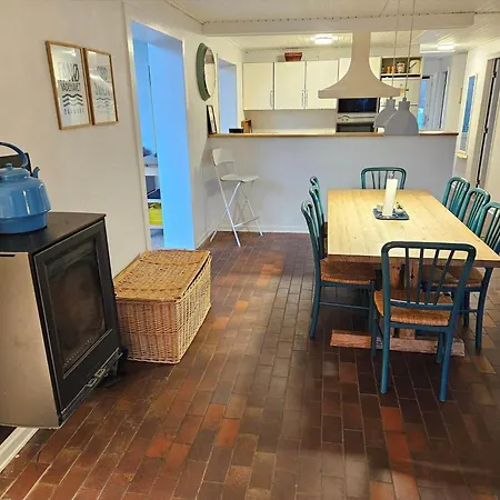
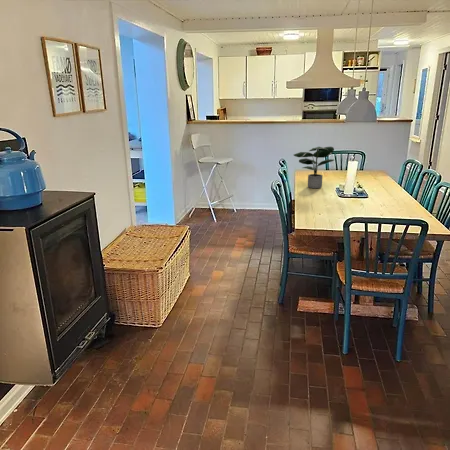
+ potted plant (313, 166)
